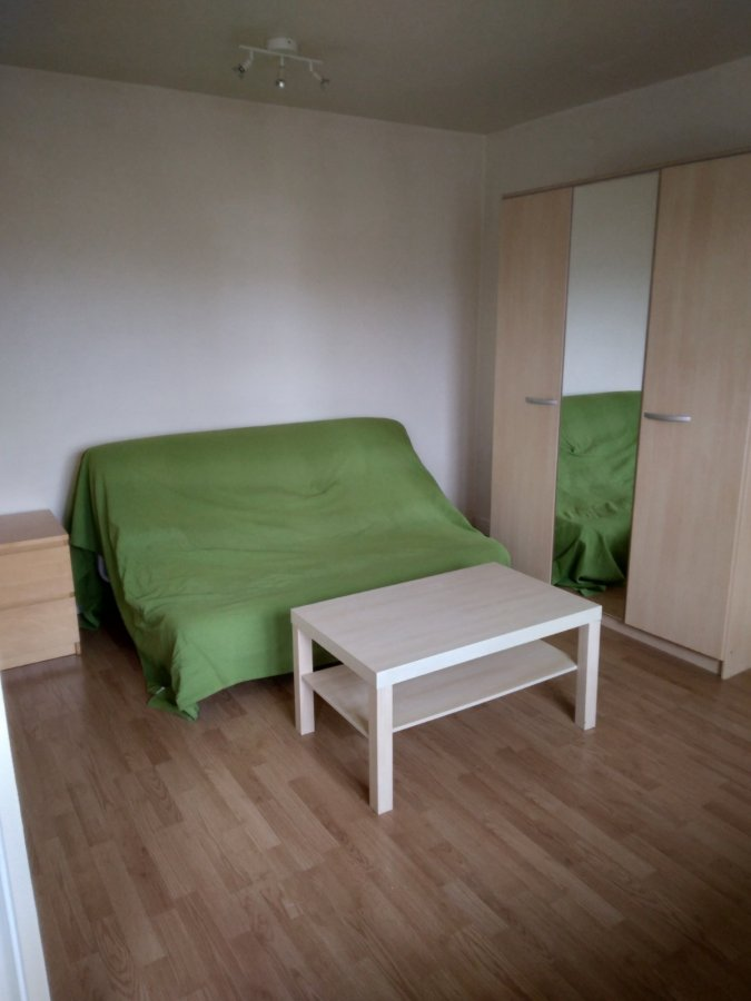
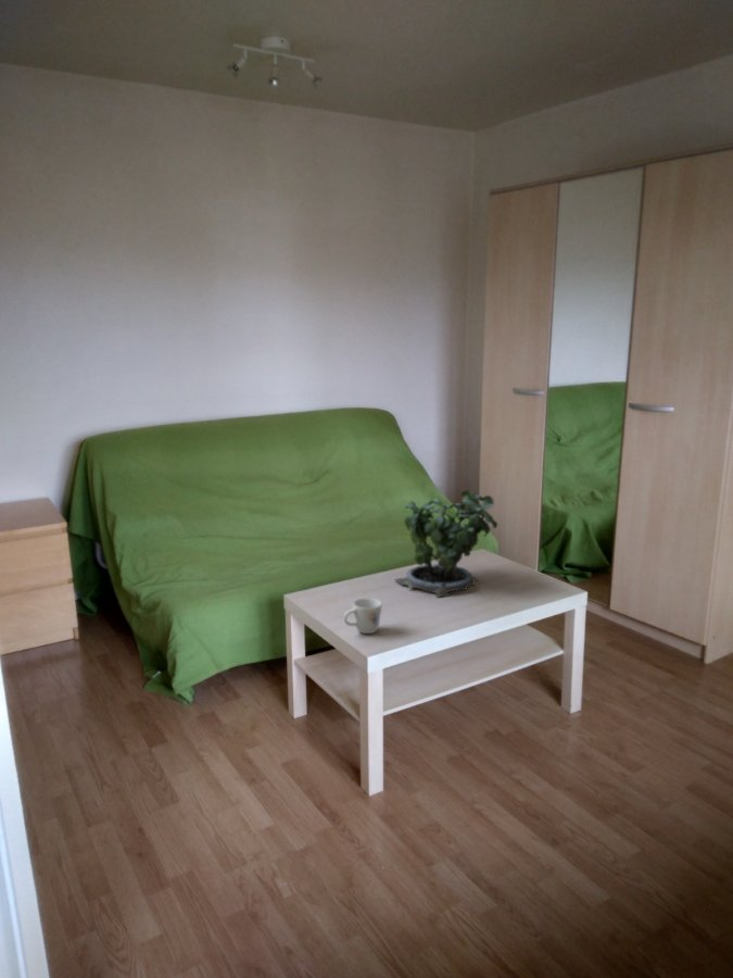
+ mug (362, 617)
+ potted plant (447, 535)
